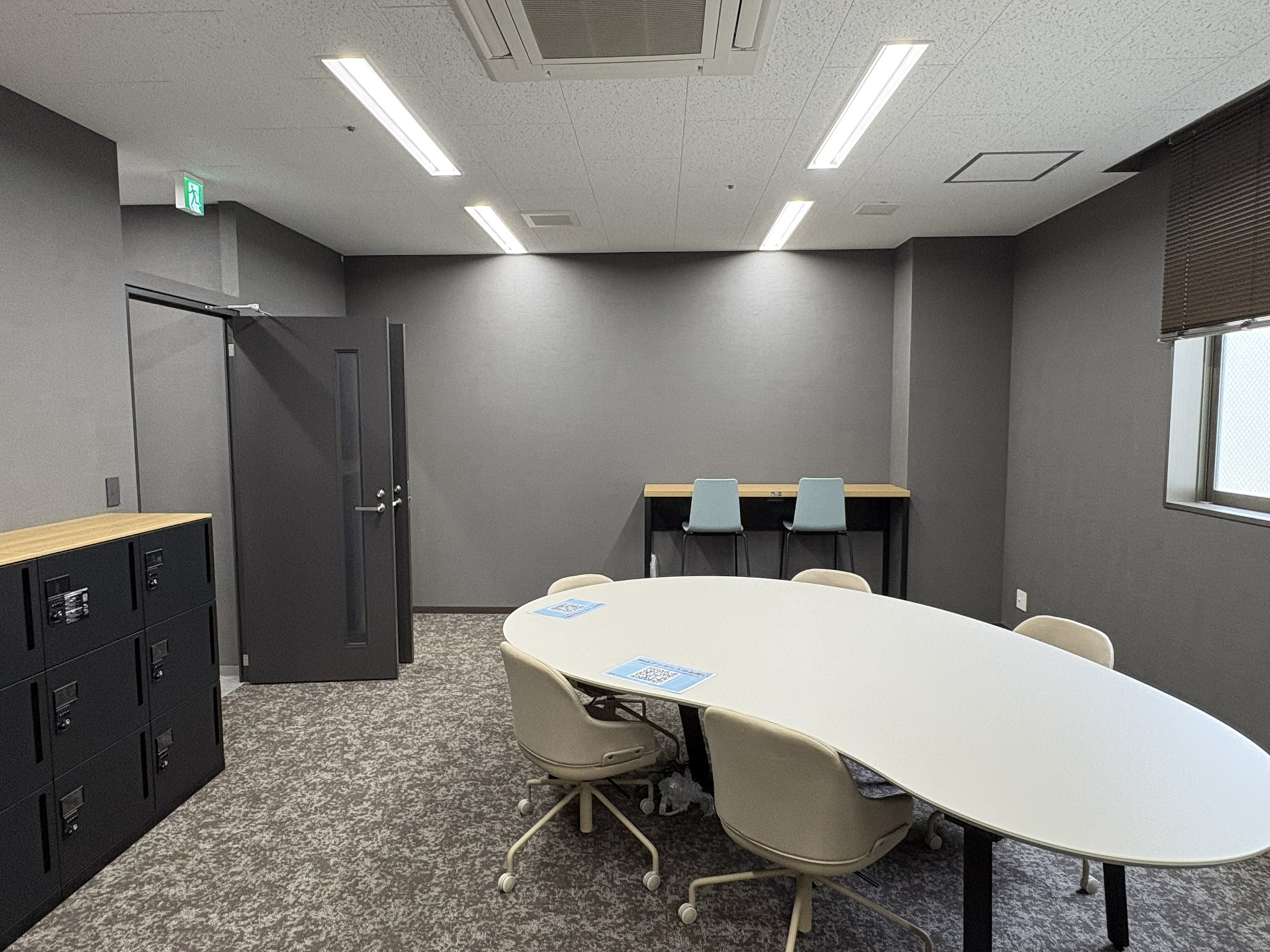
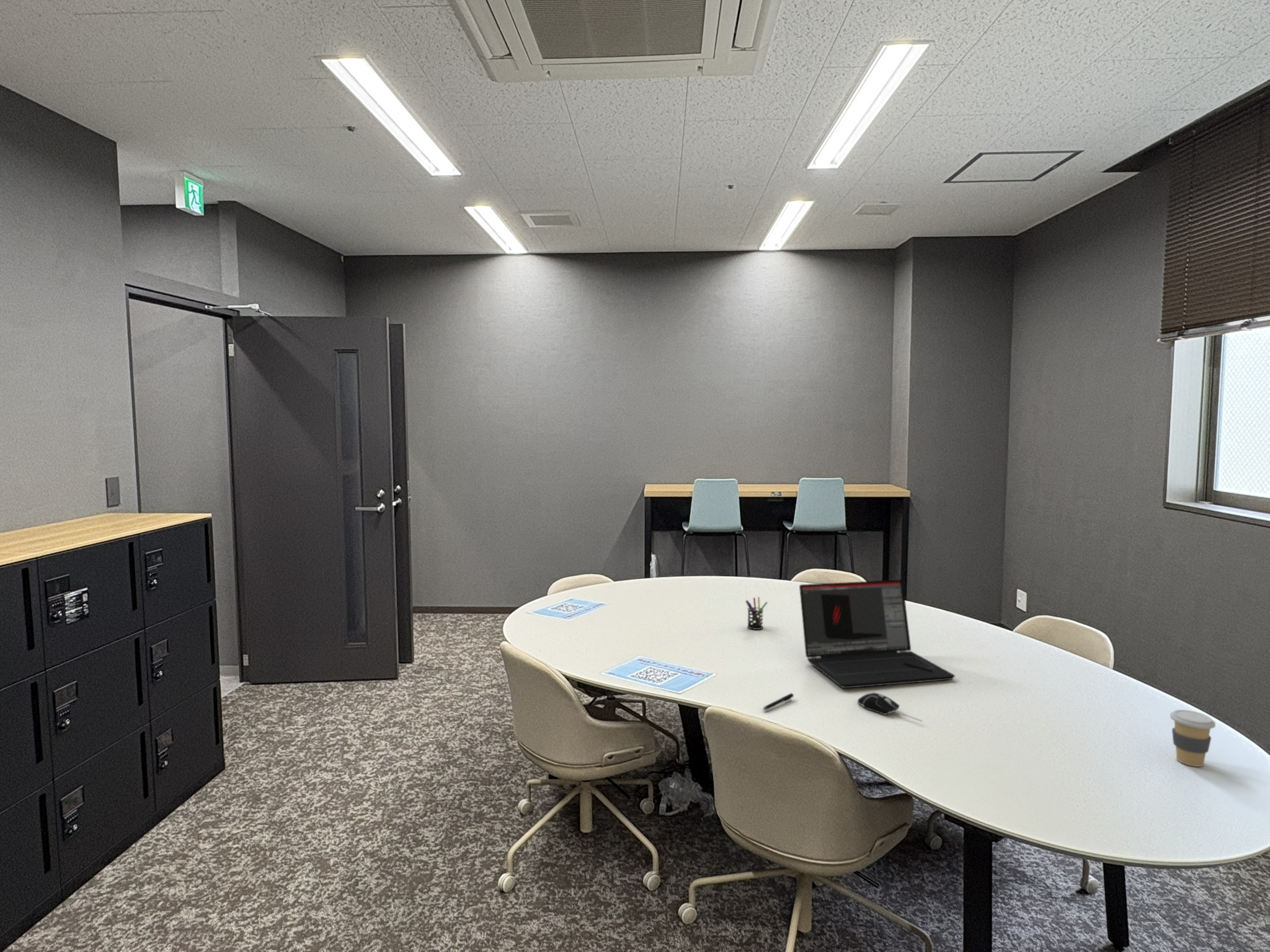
+ pen (778, 702)
+ laptop (874, 630)
+ computer mouse (889, 705)
+ pen holder (757, 612)
+ coffee cup (1191, 738)
